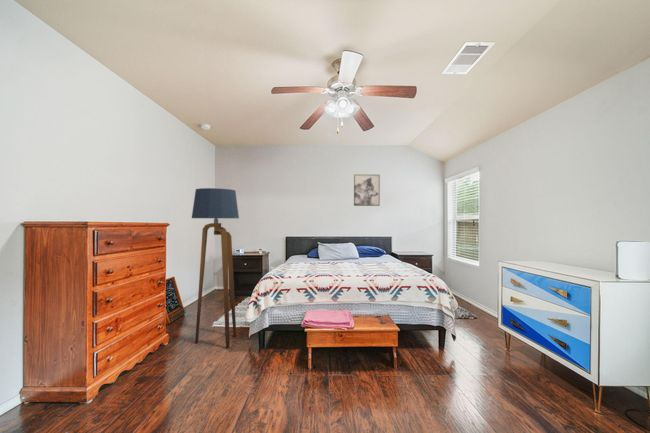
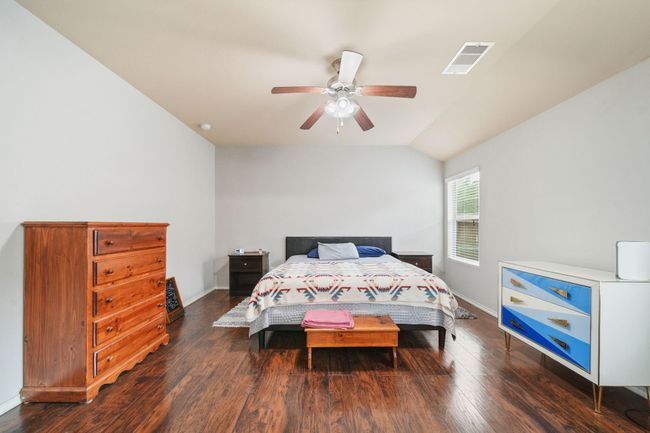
- floor lamp (222, 266)
- wall art (366, 190)
